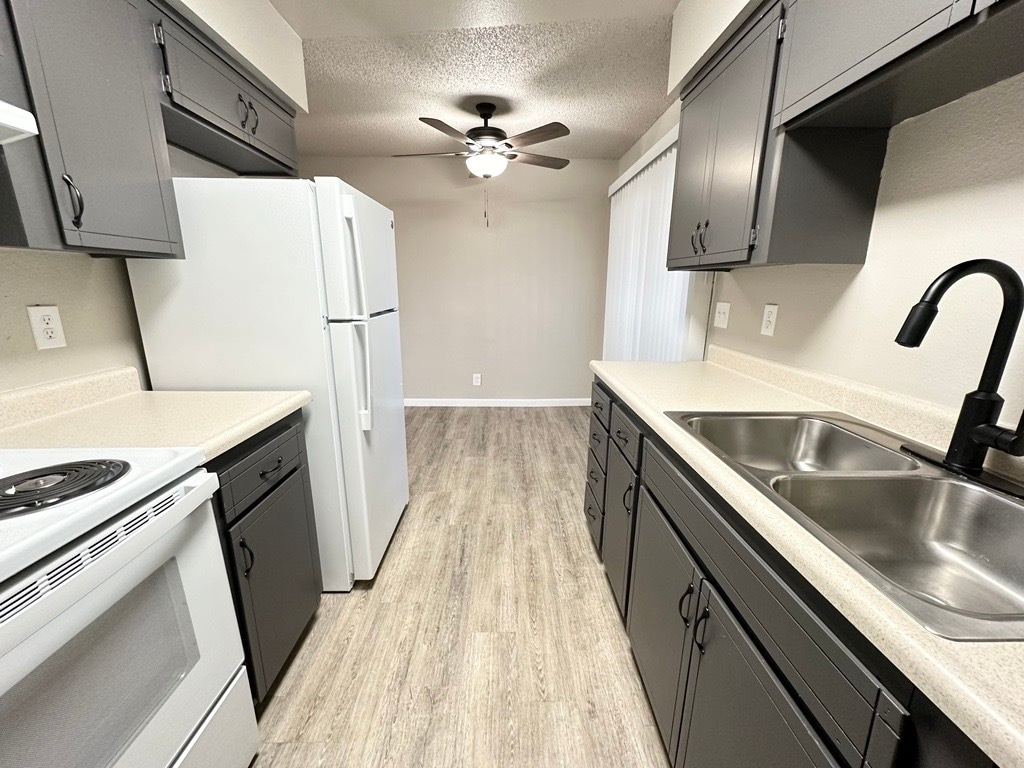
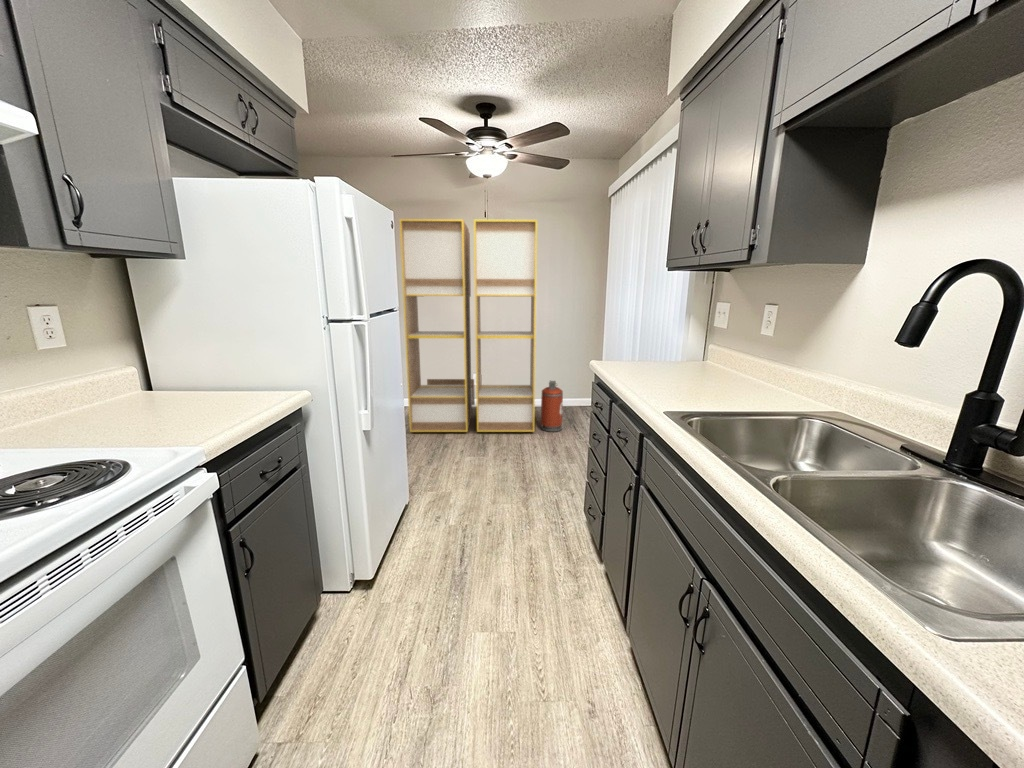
+ storage cabinet (475, 327)
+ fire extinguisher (552, 404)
